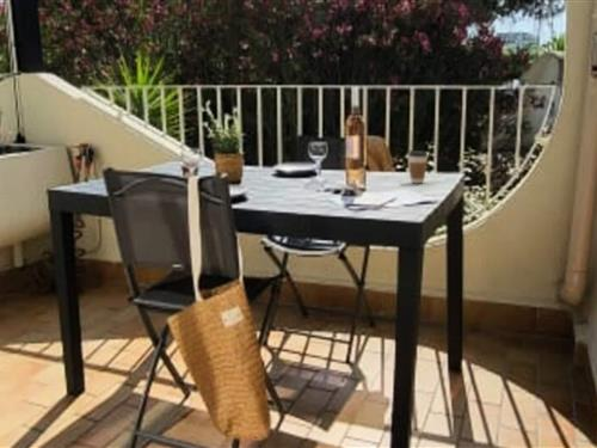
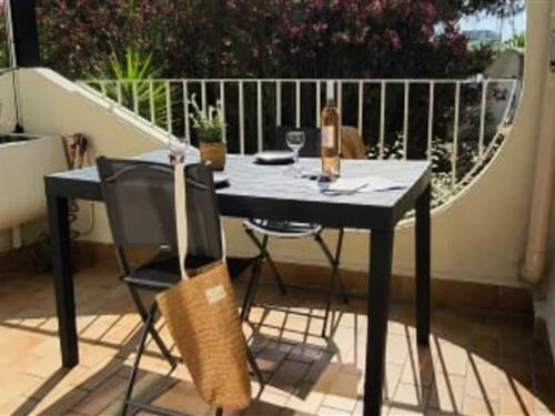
- coffee cup (417, 166)
